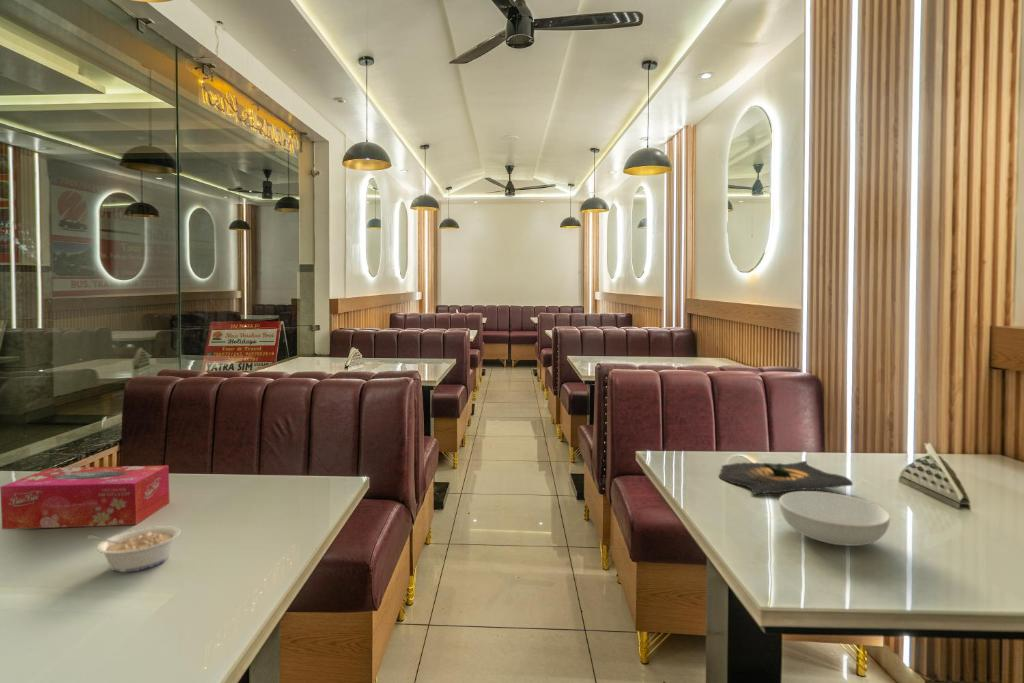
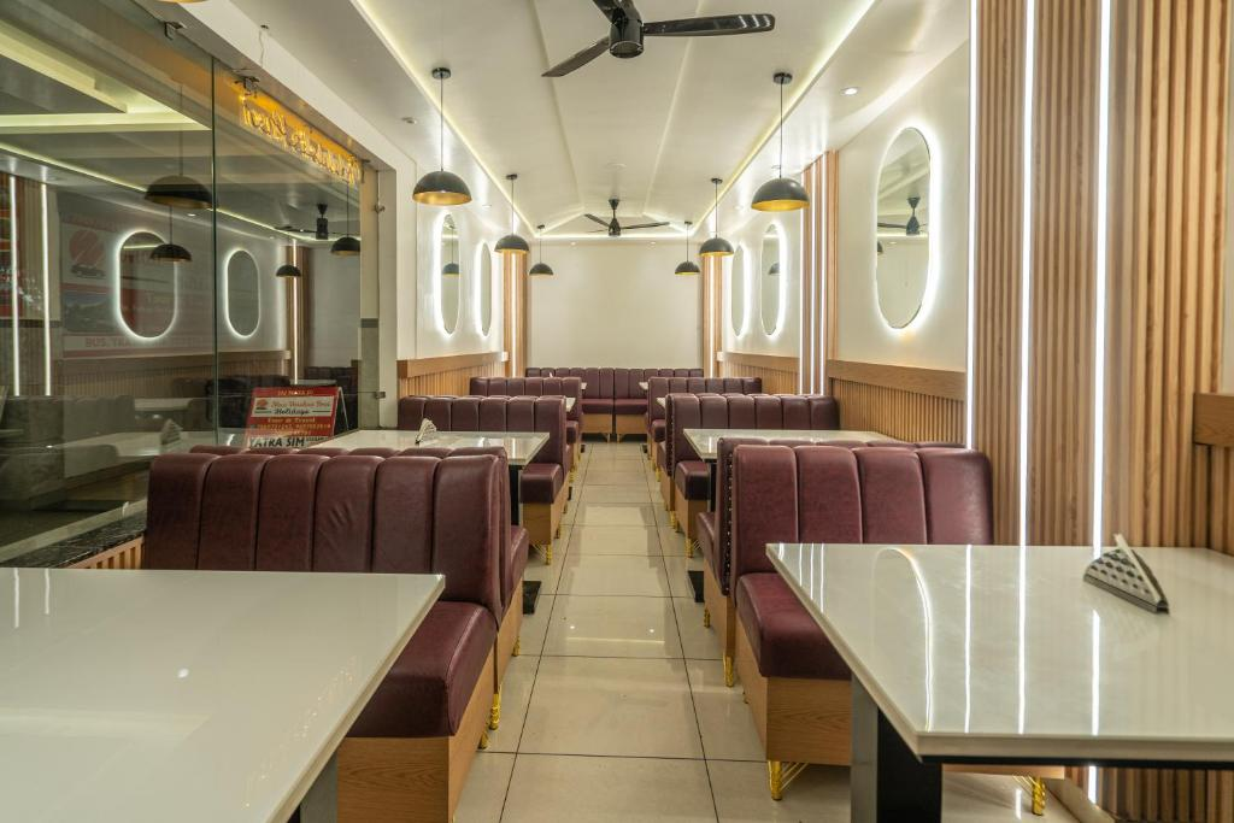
- tequila (778, 471)
- legume (137, 548)
- tissue box (90, 495)
- serving bowl (831, 521)
